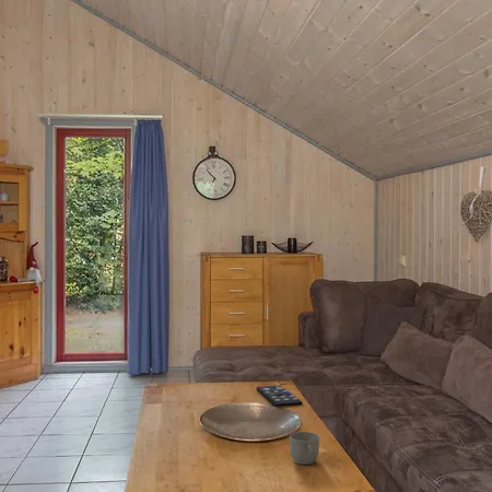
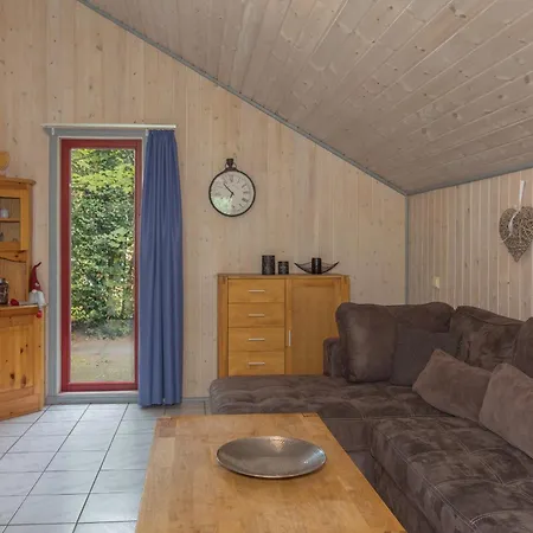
- remote control (278, 395)
- mug (305, 449)
